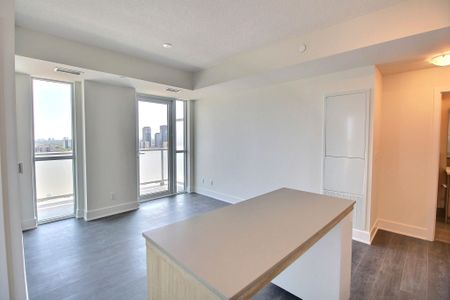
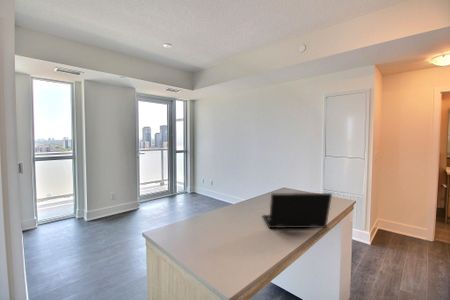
+ laptop (293, 205)
